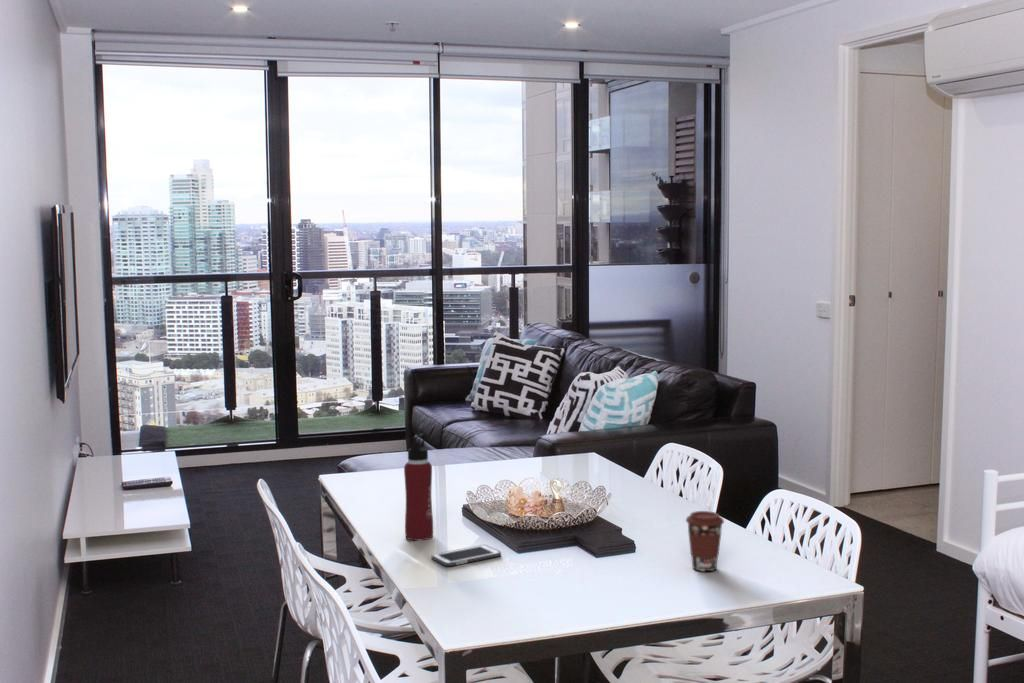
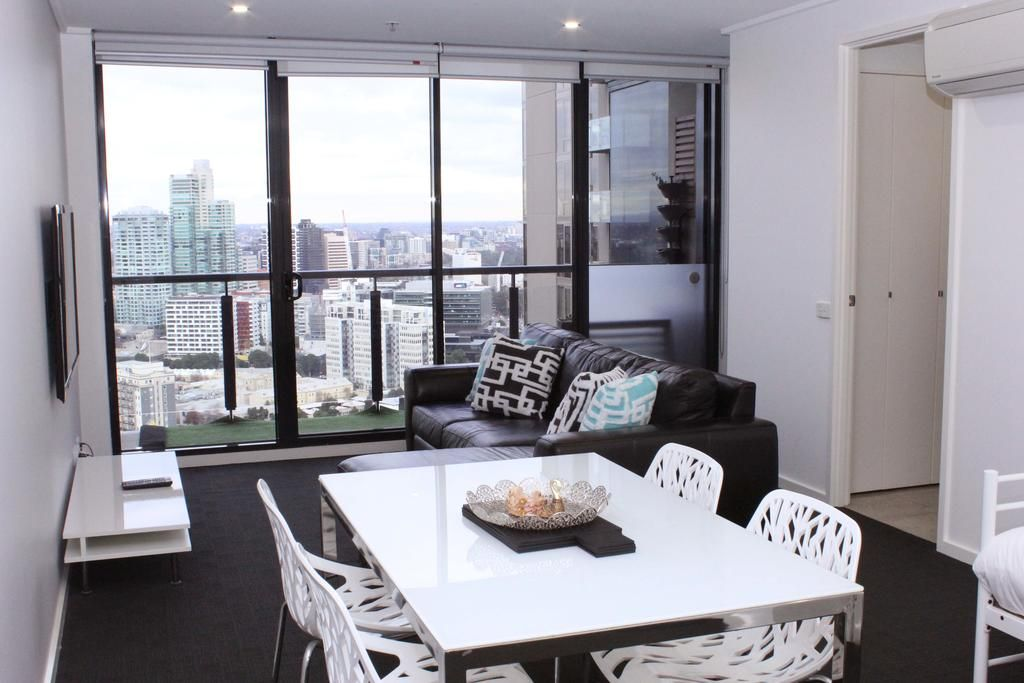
- cell phone (466, 555)
- water bottle (418, 486)
- coffee cup (704, 541)
